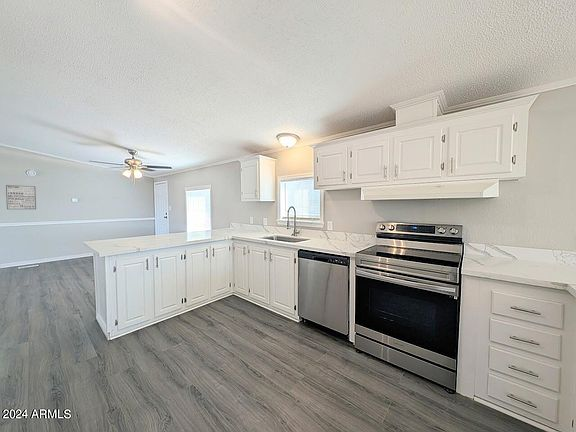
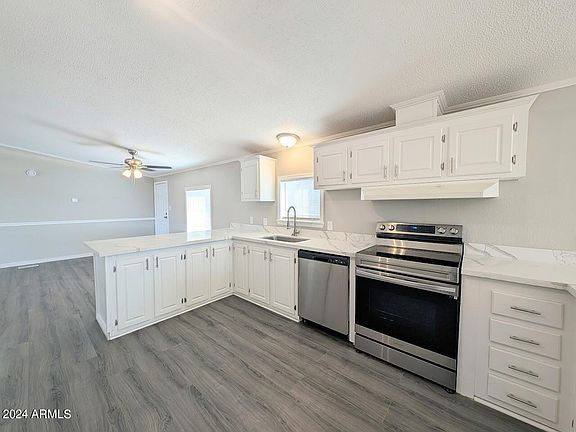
- wall art (21, 197)
